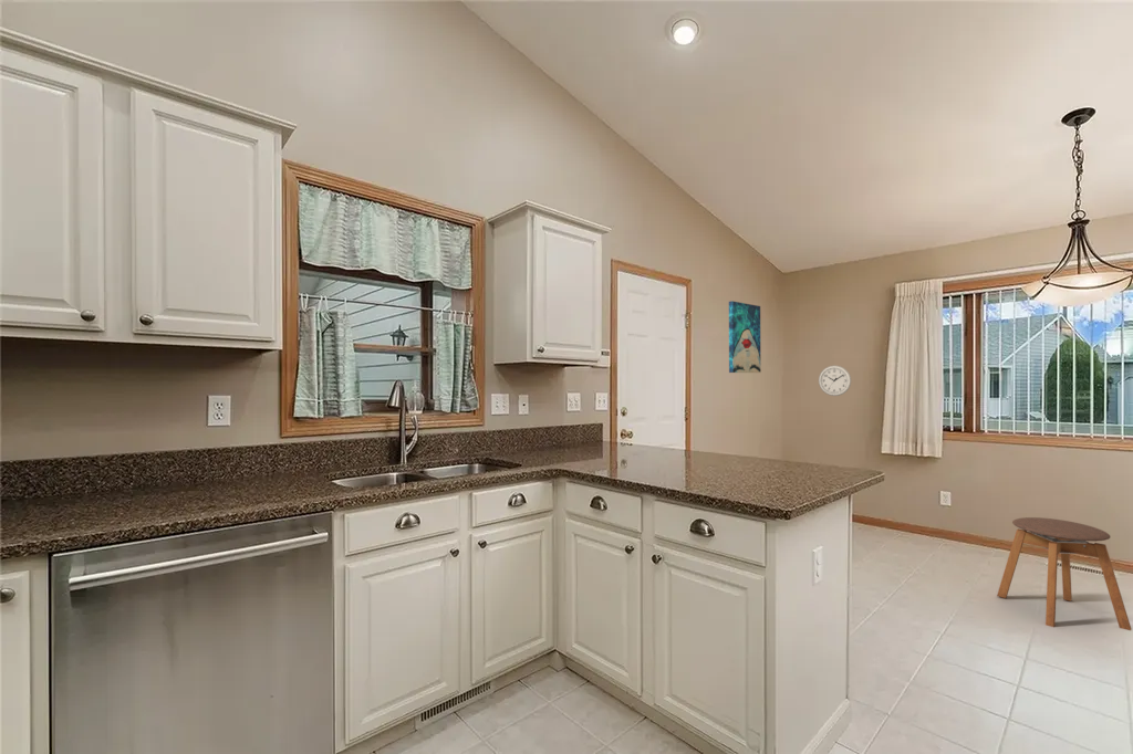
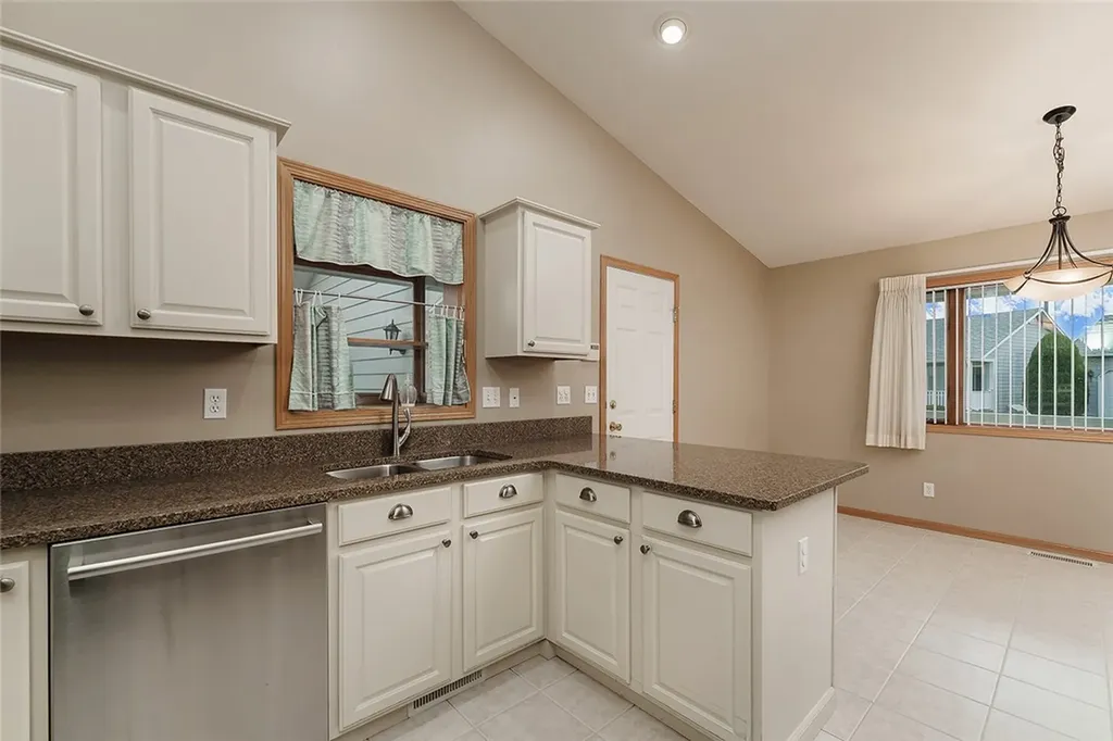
- stool (1056, 567)
- wall art (745, 338)
- wall clock (834, 380)
